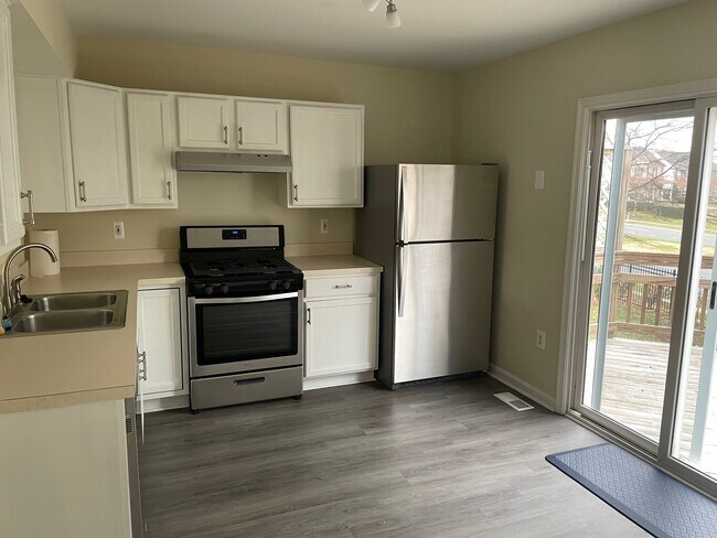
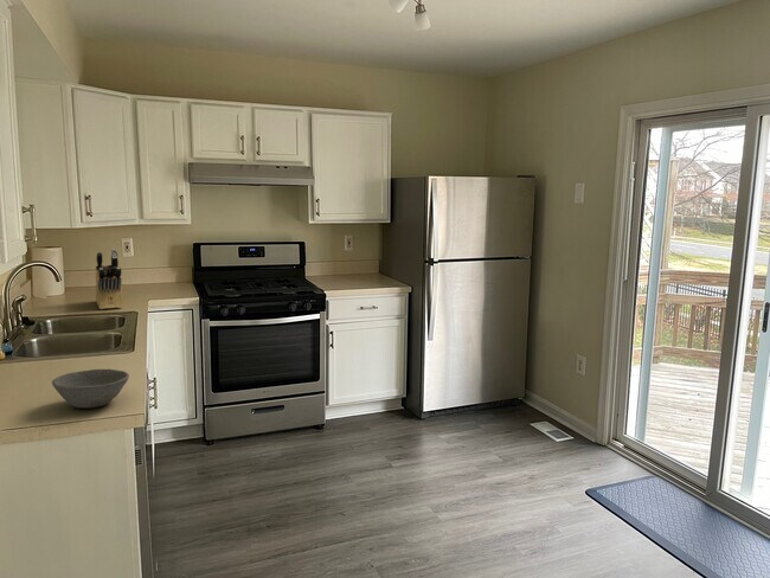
+ bowl (91, 390)
+ knife block (108, 277)
